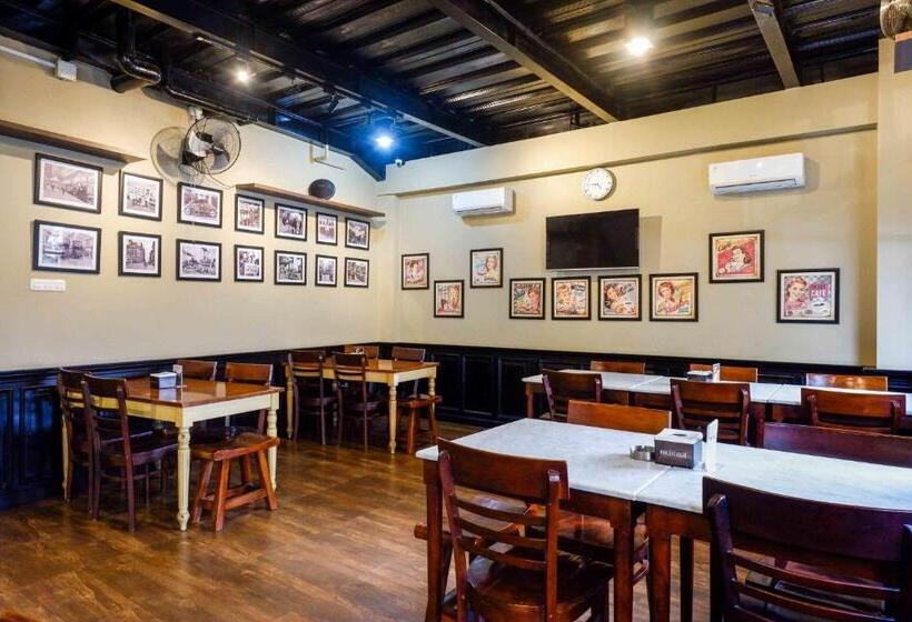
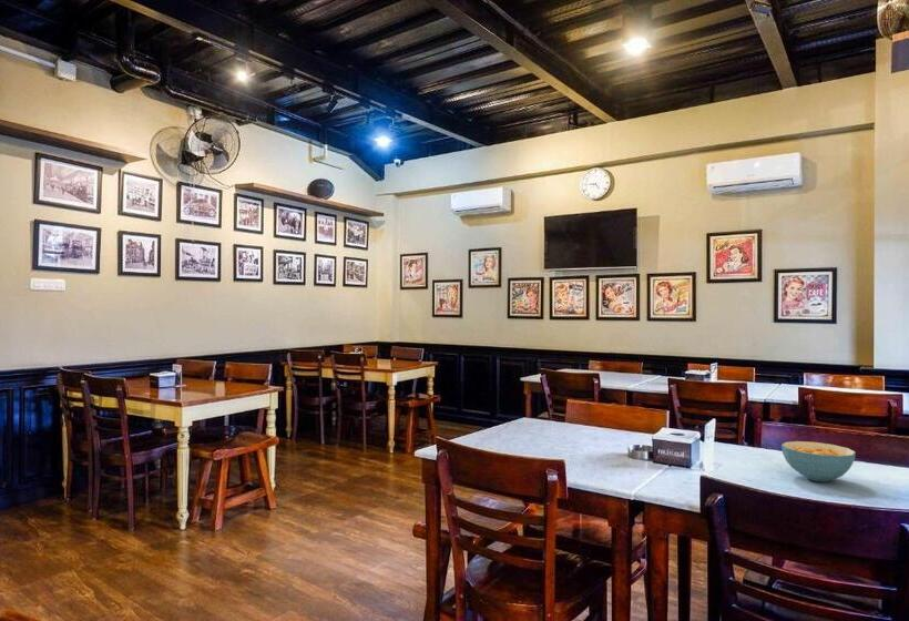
+ cereal bowl (817, 464)
